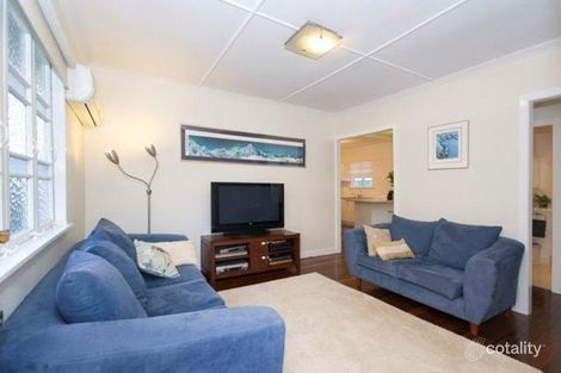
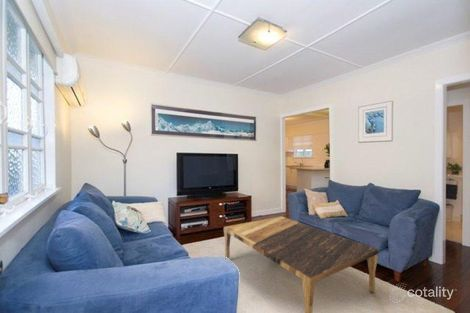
+ coffee table (290, 255)
